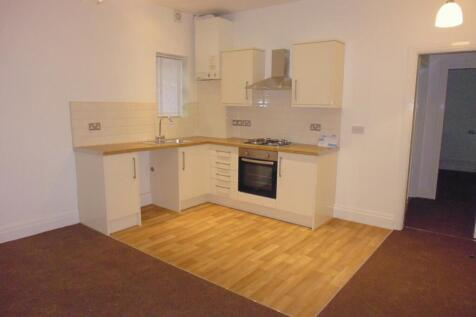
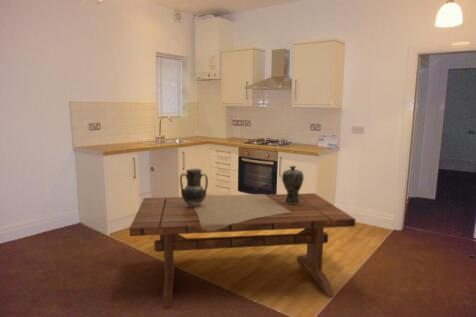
+ dining table (238, 242)
+ vase (292, 184)
+ ceramic jug (193, 187)
